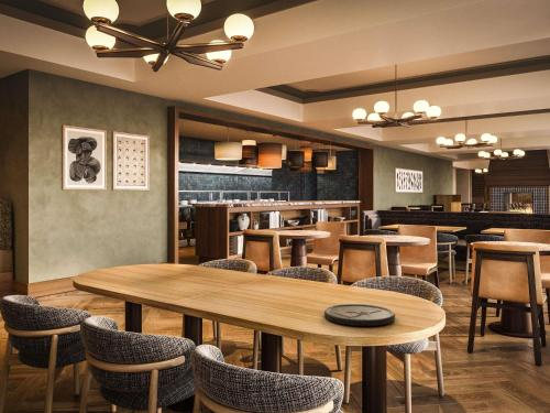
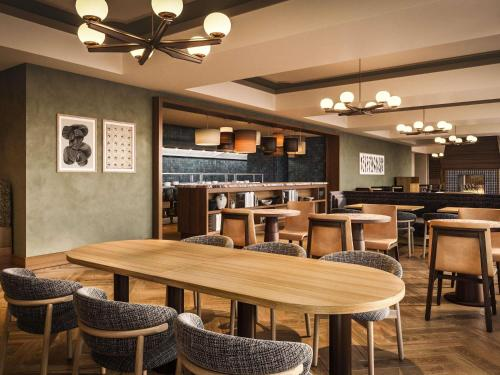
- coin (359, 314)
